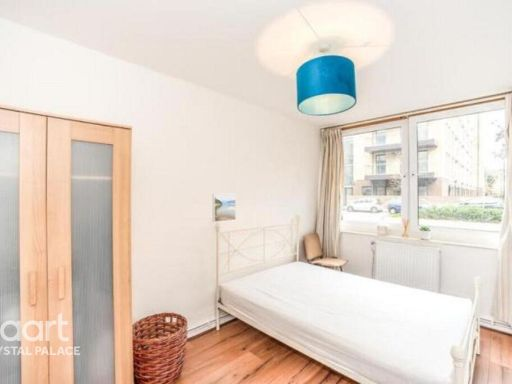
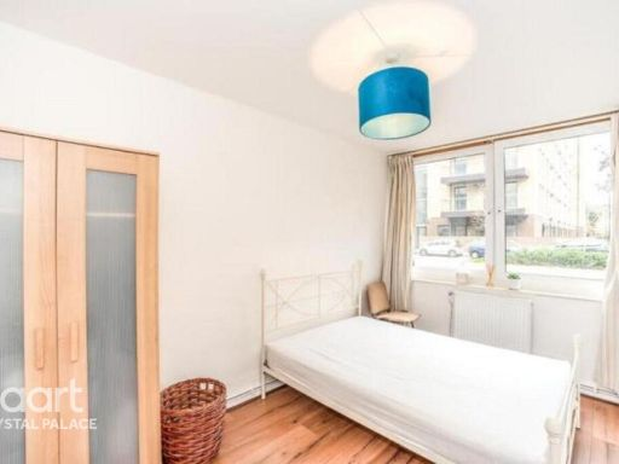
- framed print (224, 207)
